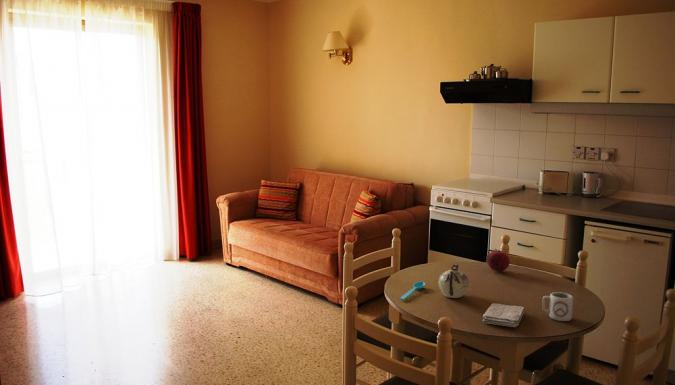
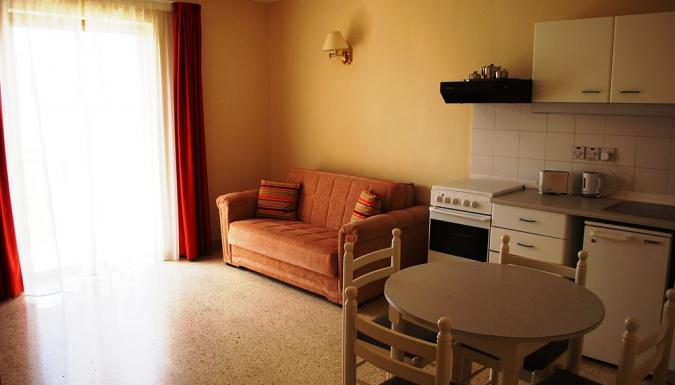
- fruit (498, 260)
- washcloth (503, 313)
- teapot (454, 279)
- spoon (412, 290)
- cup (557, 305)
